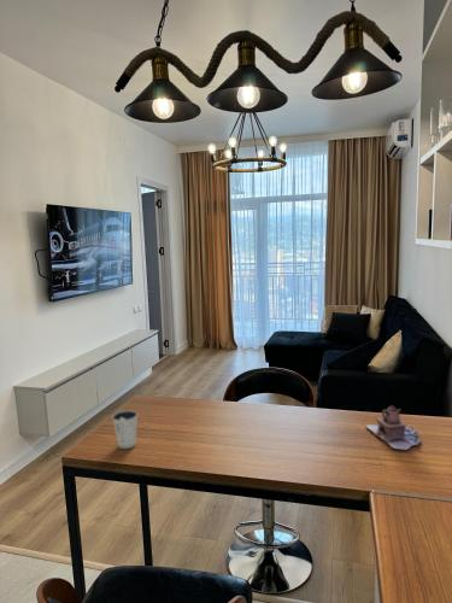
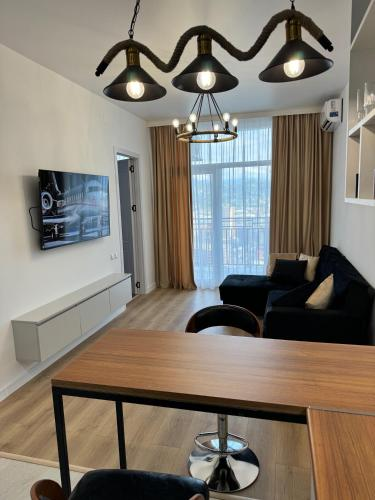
- dixie cup (125, 429)
- teapot (393, 422)
